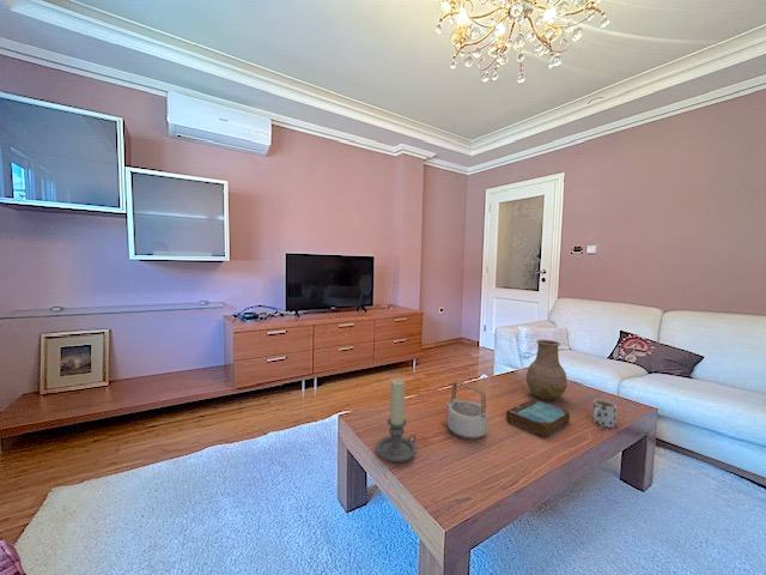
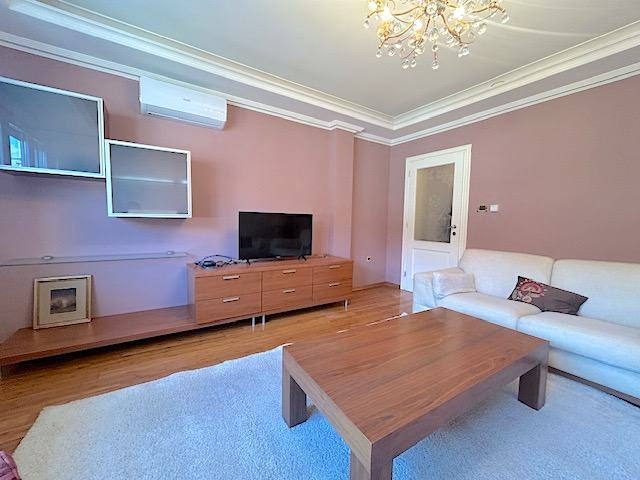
- teapot (464, 406)
- book (537, 416)
- mug (602, 413)
- candle holder (400, 416)
- vase (546, 369)
